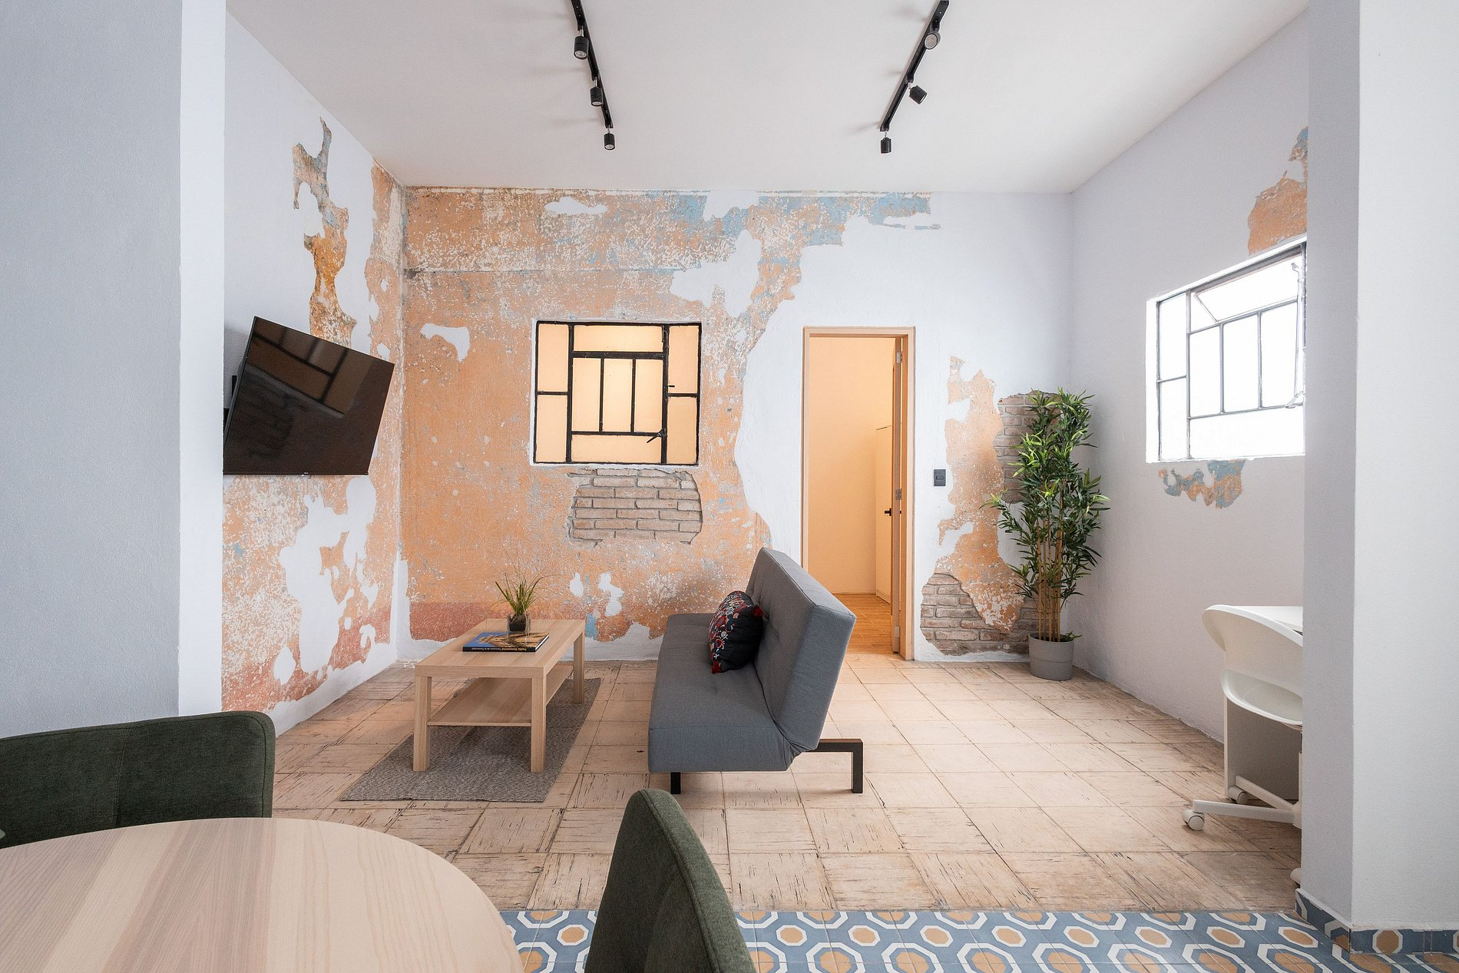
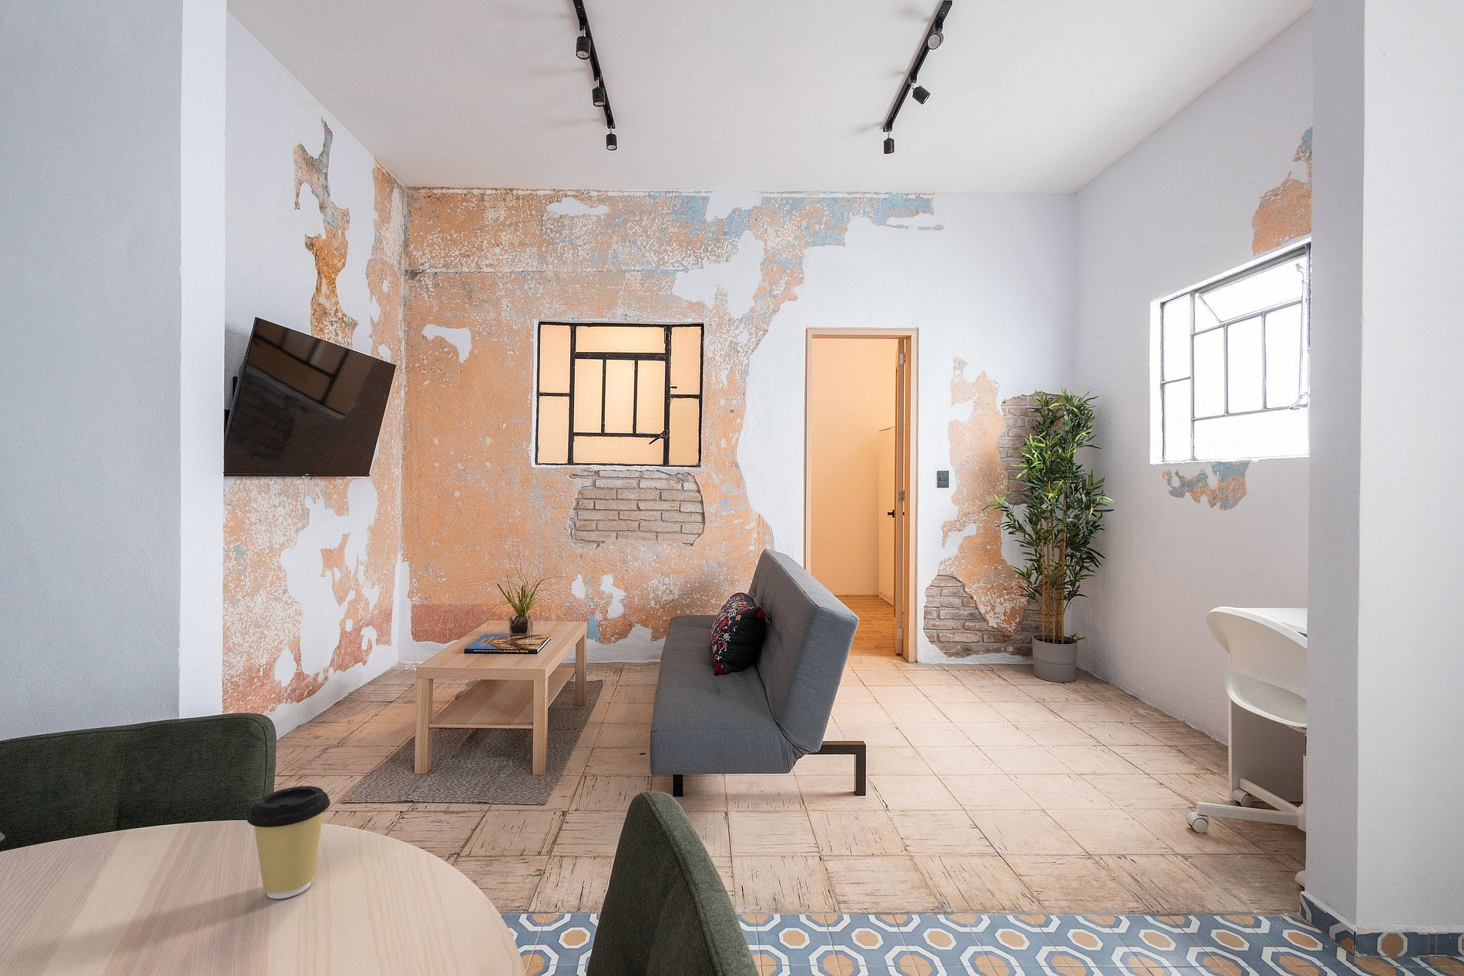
+ coffee cup (289, 841)
